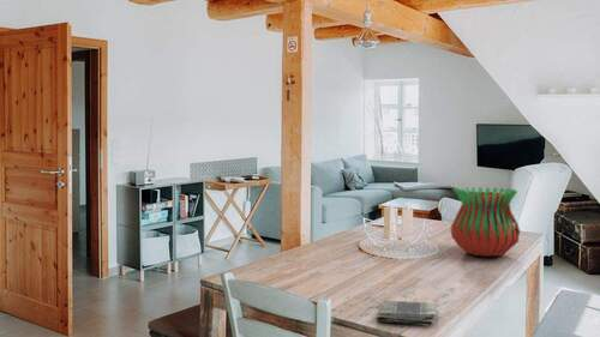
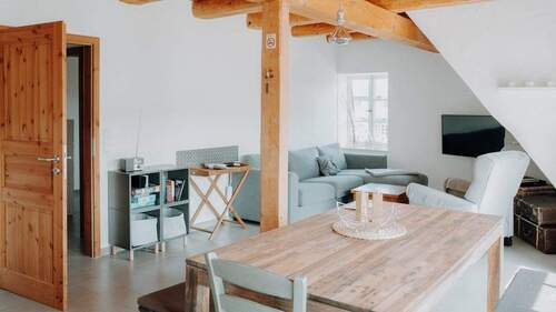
- vase (484, 221)
- dish towel (407, 311)
